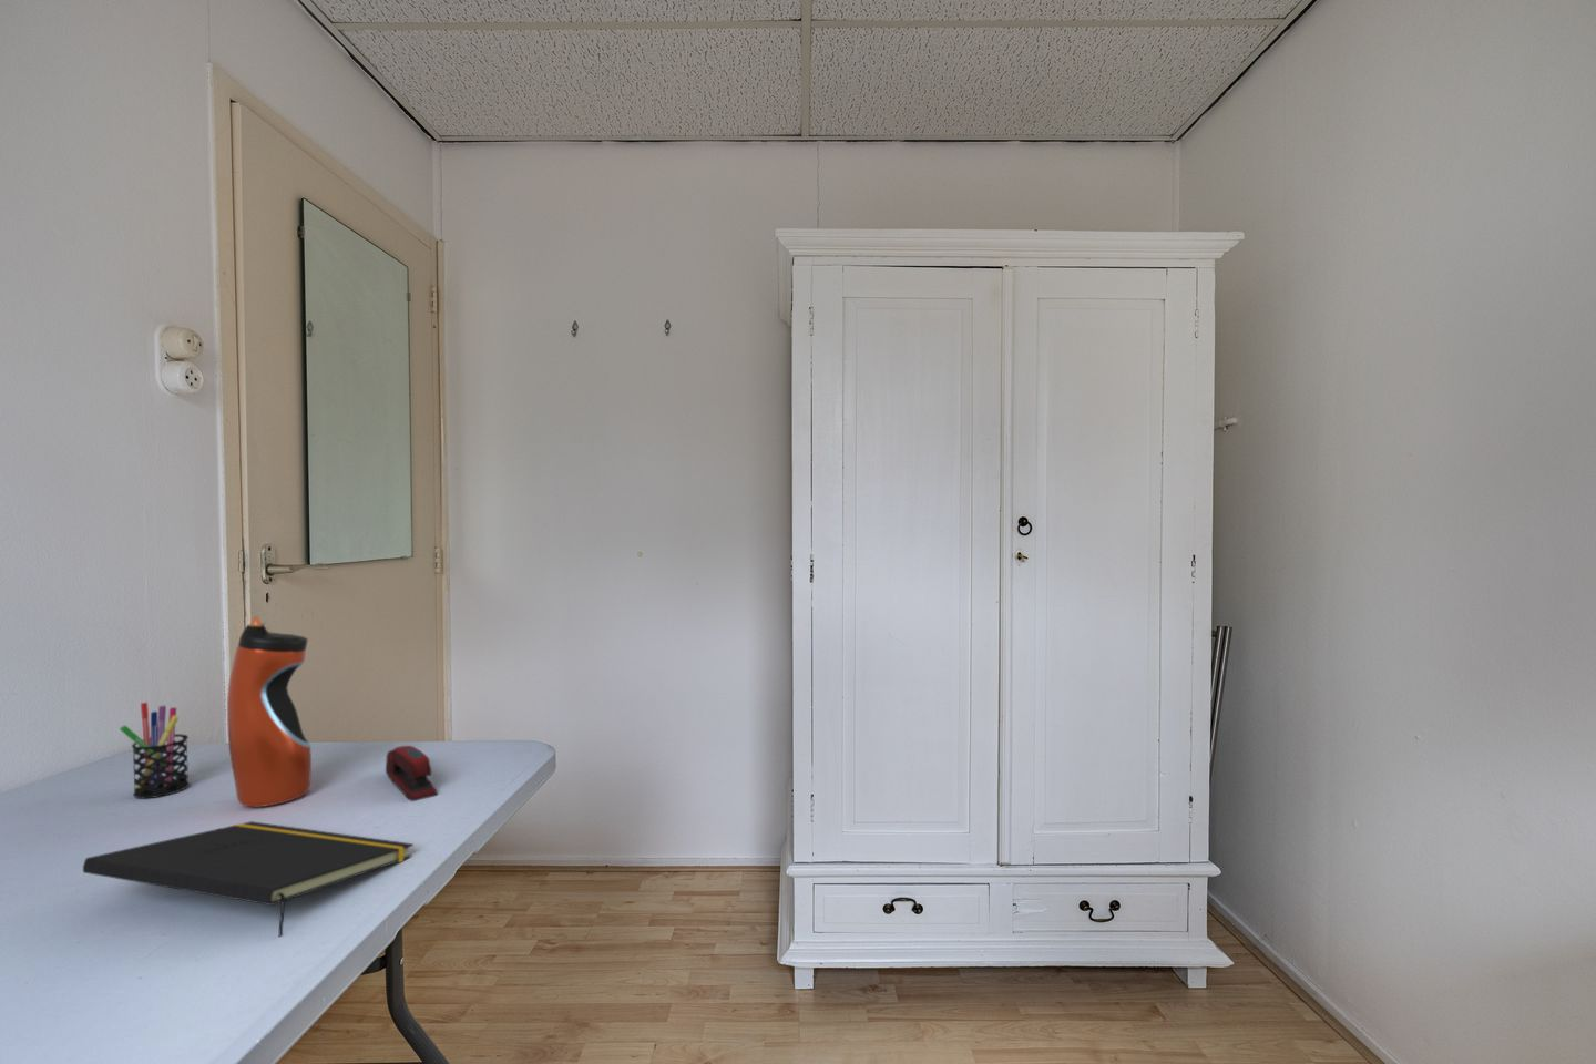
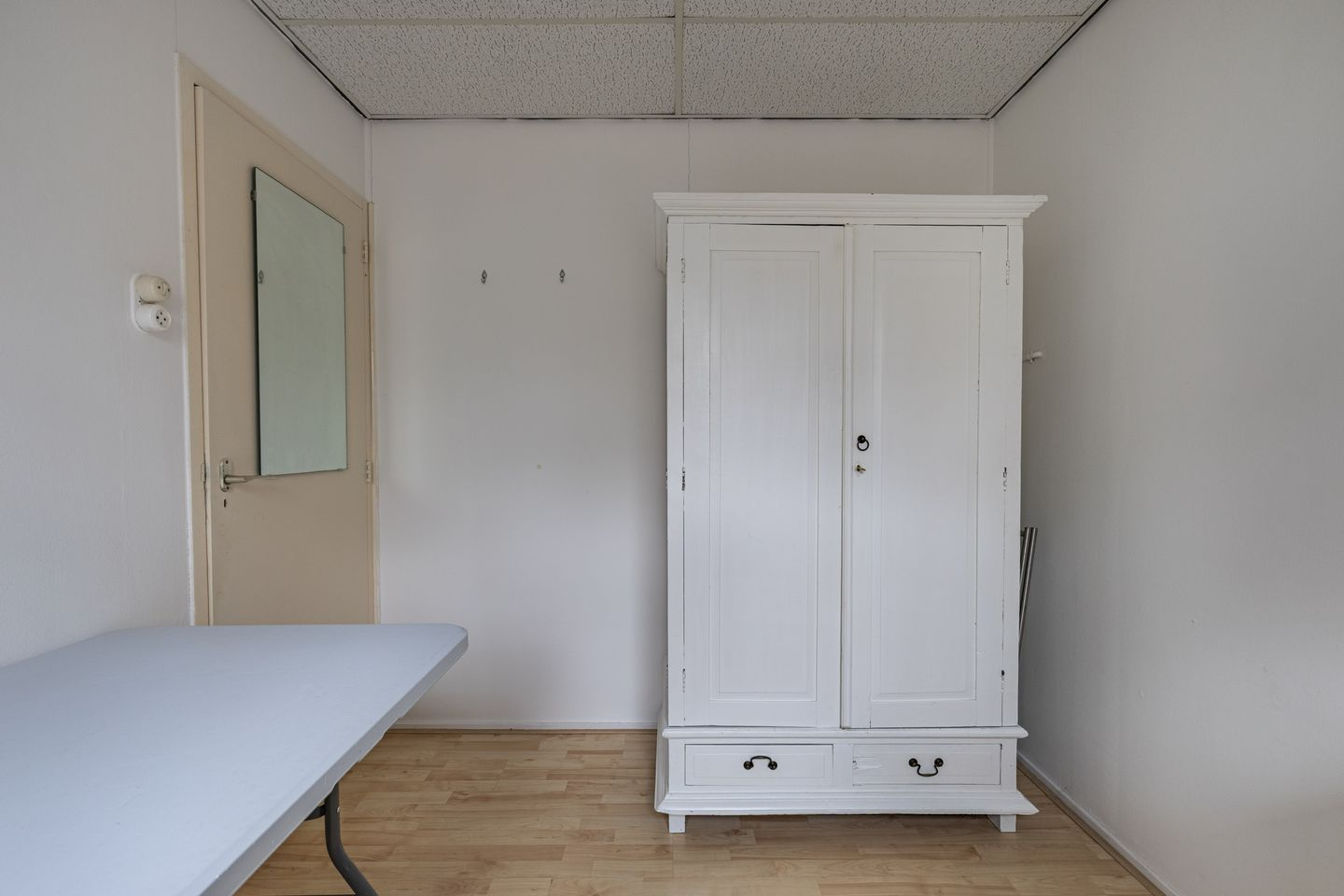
- stapler (408, 765)
- pen holder (153, 748)
- notepad (258, 856)
- water bottle (270, 707)
